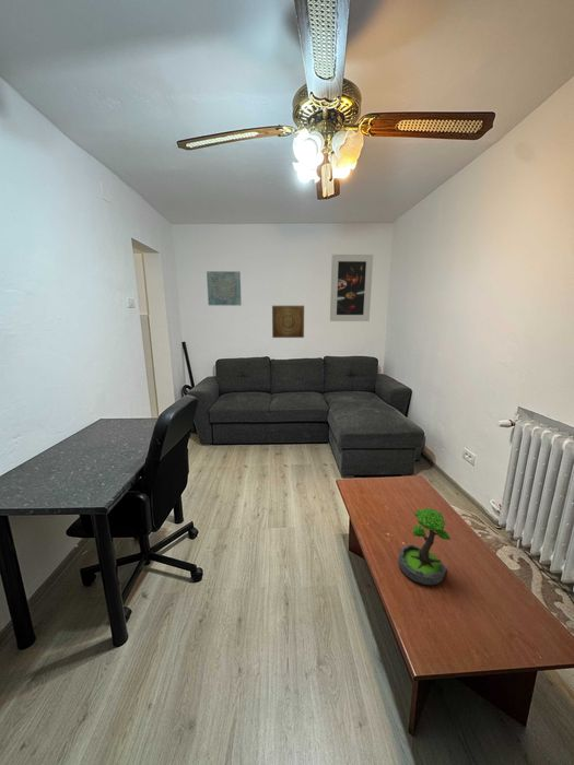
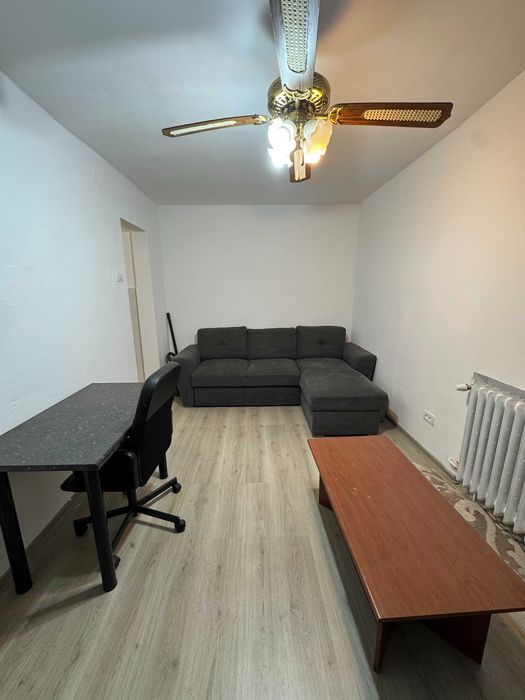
- wall art (288, 321)
- plant (424, 539)
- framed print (351, 289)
- wall art (224, 289)
